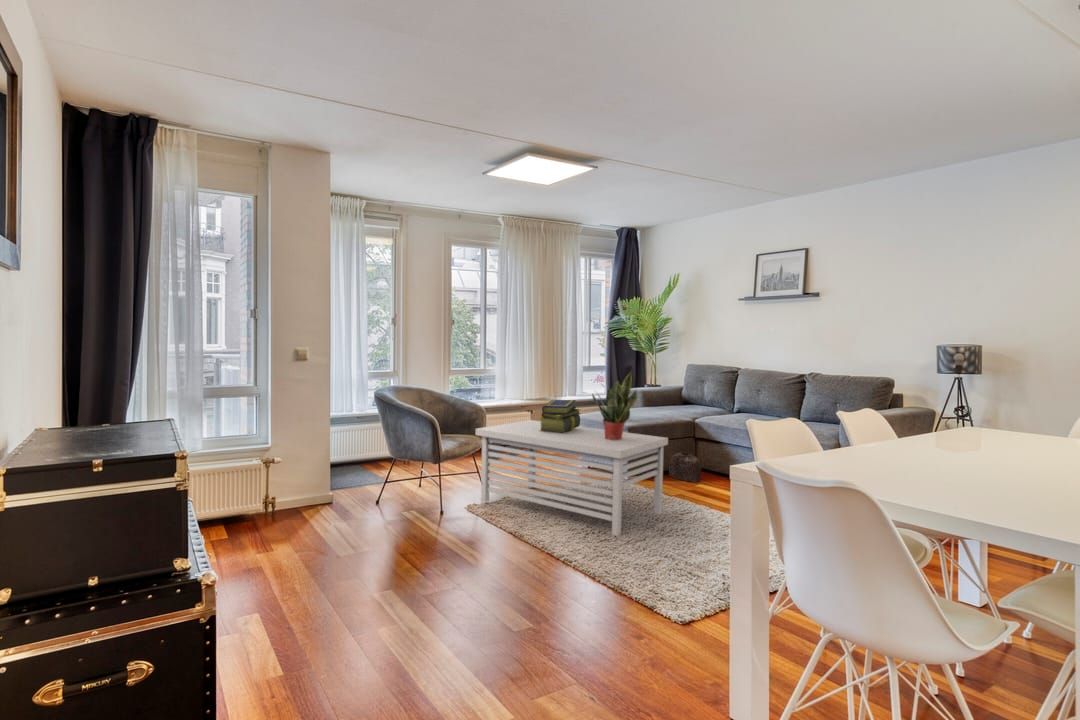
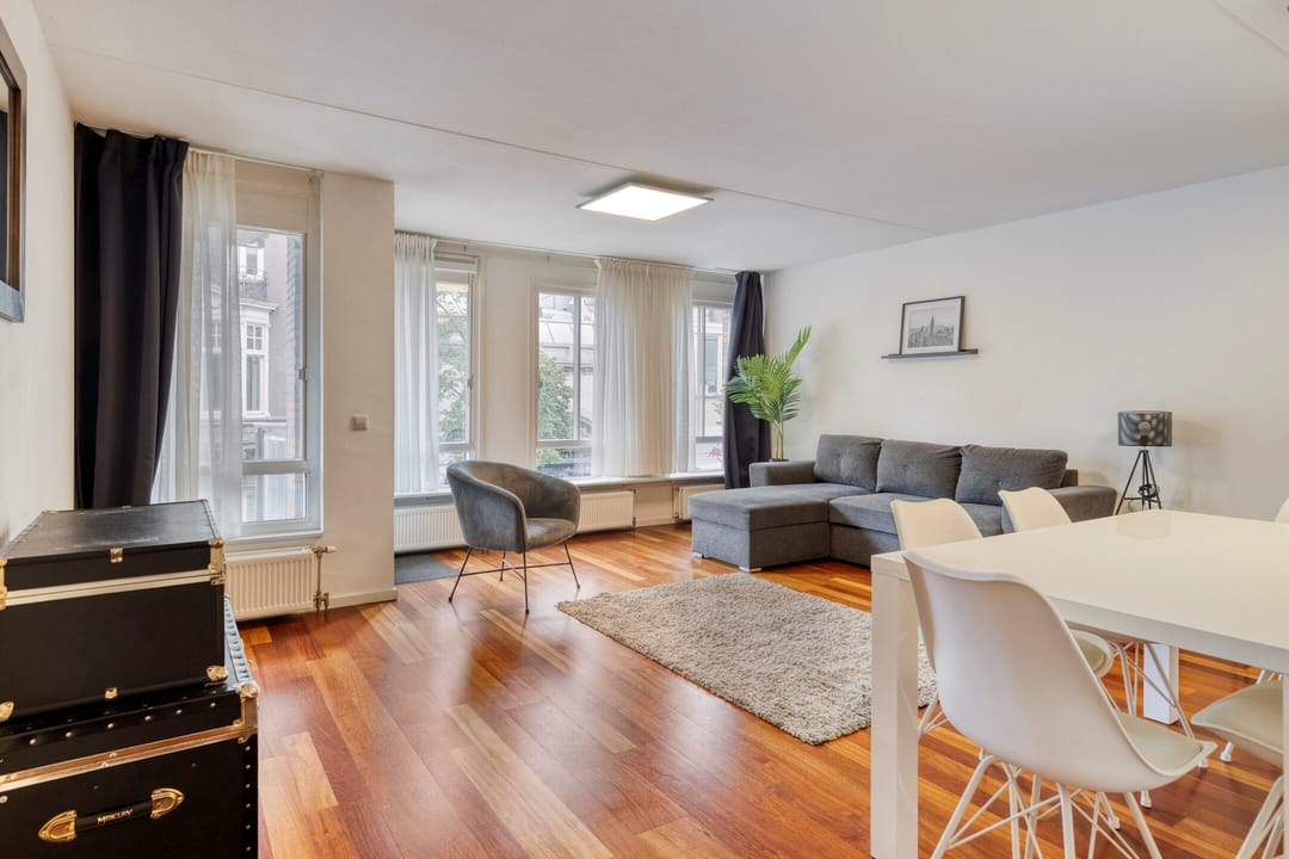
- coffee table (568, 470)
- stack of books (560, 415)
- bag (684, 465)
- potted plant (613, 404)
